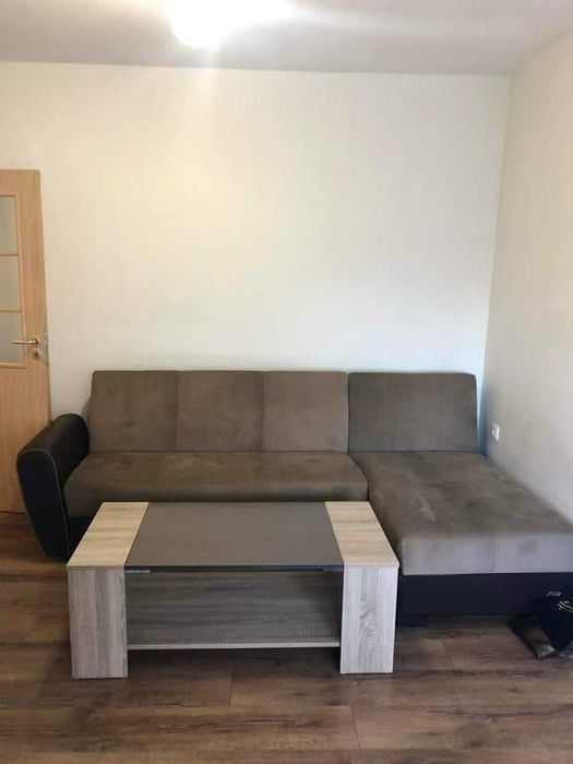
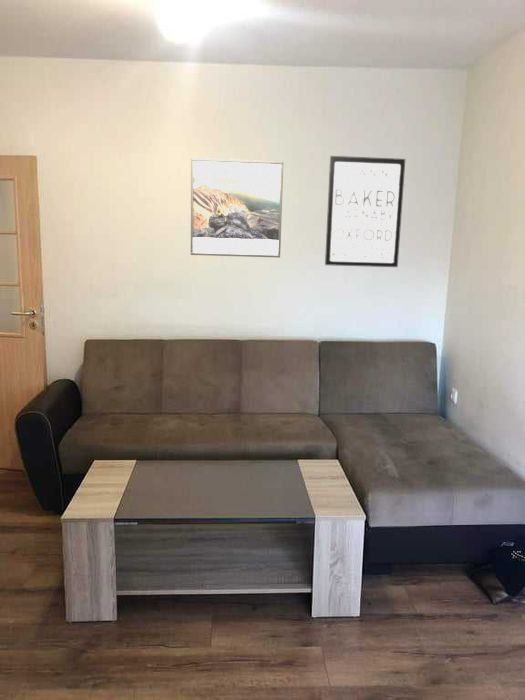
+ wall art (364, 212)
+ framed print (236, 208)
